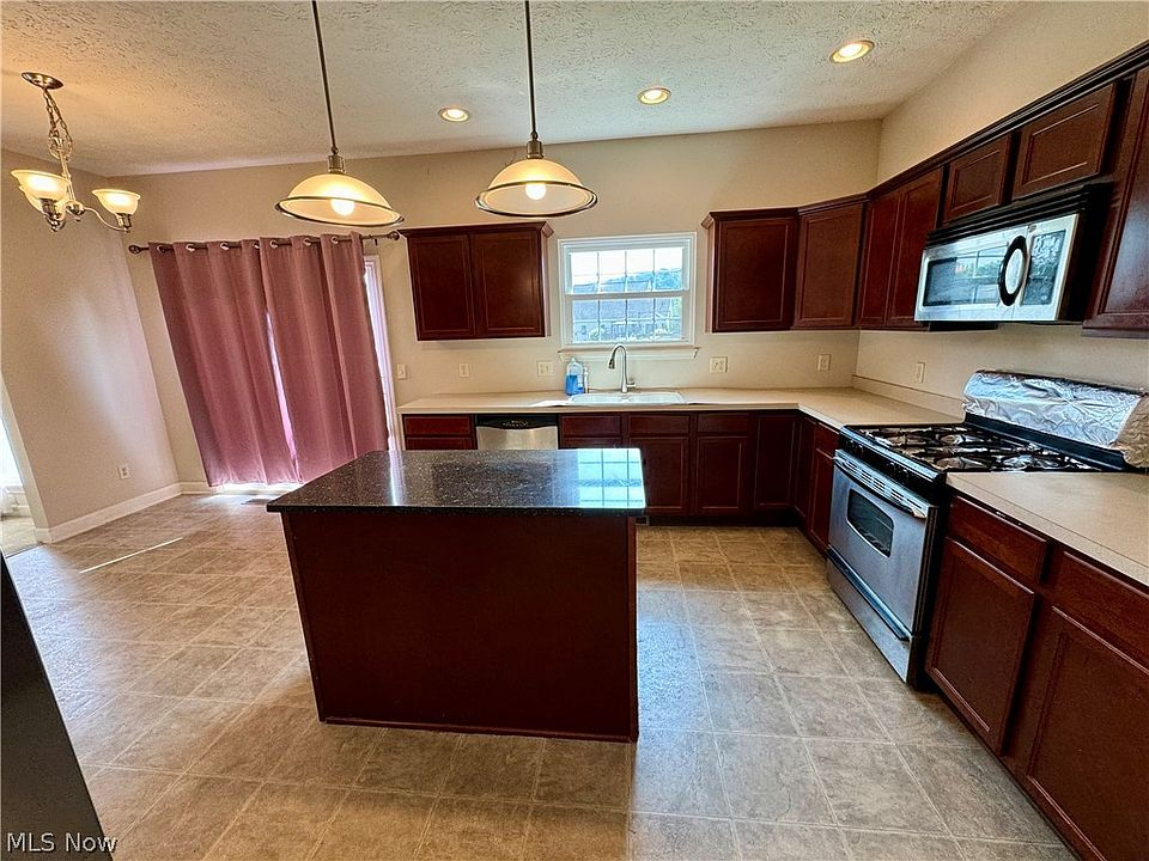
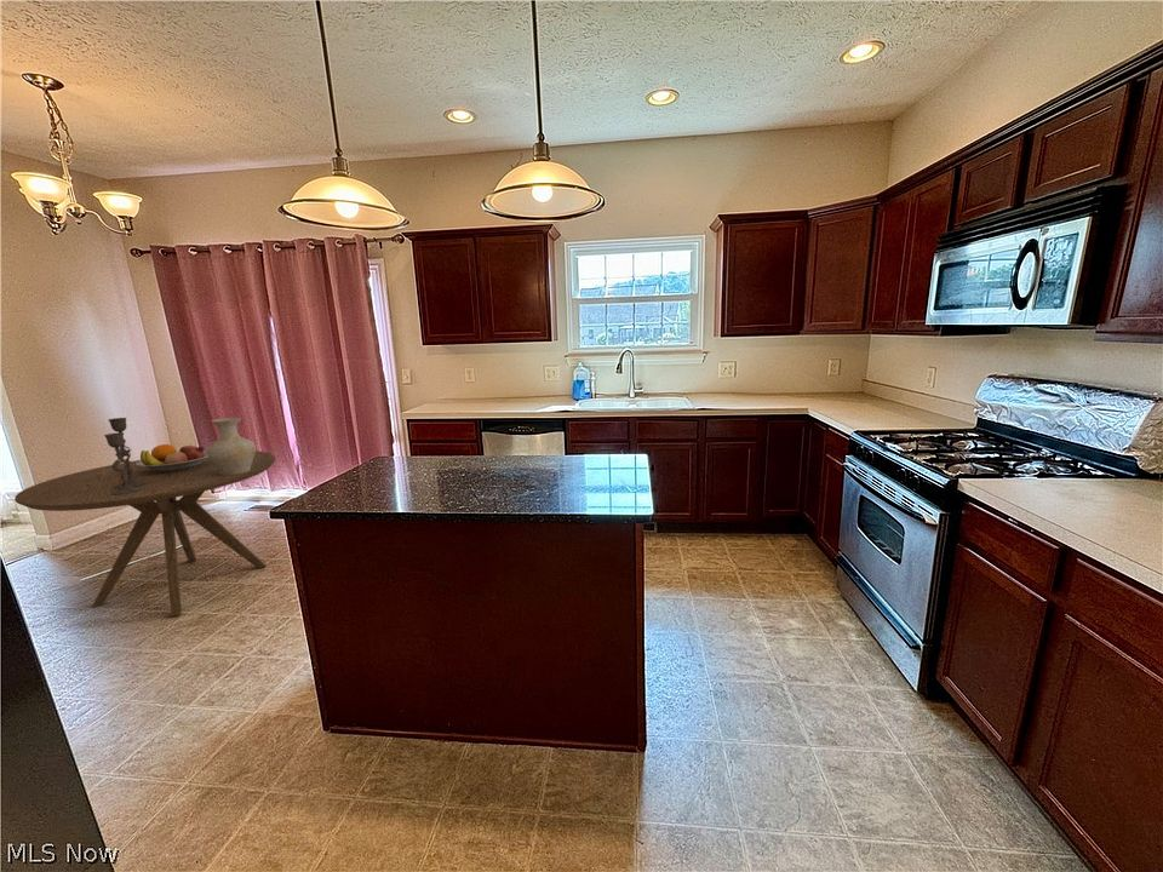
+ fruit bowl (174, 454)
+ vase (230, 444)
+ candlestick (122, 453)
+ dining table (173, 529)
